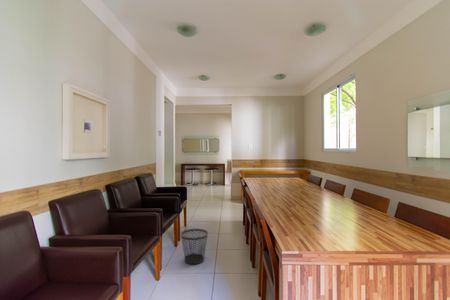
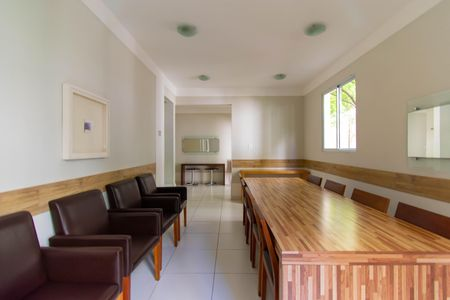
- wastebasket (194, 247)
